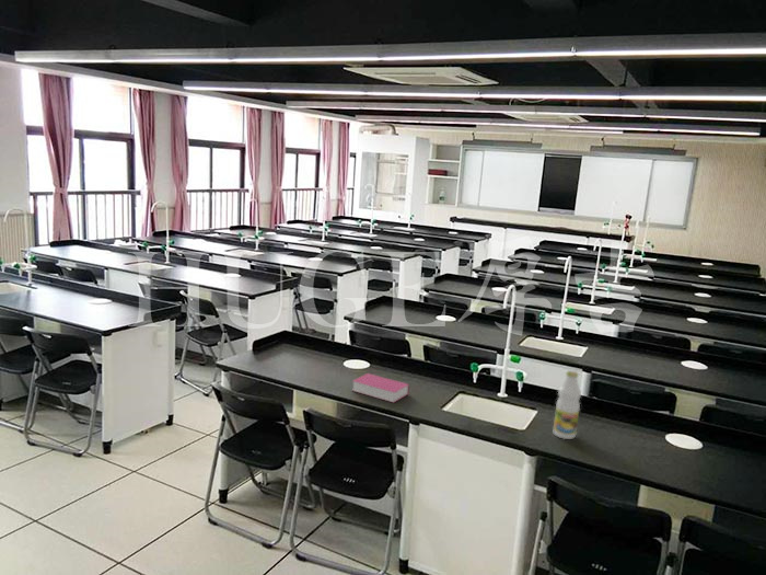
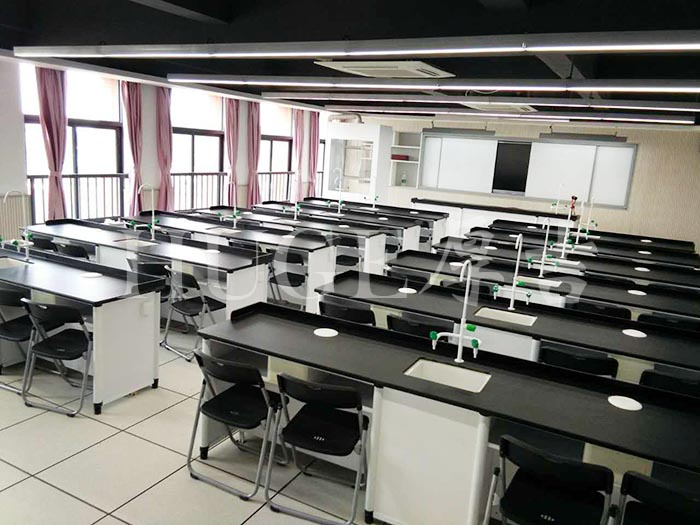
- book (380, 387)
- bottle (568, 403)
